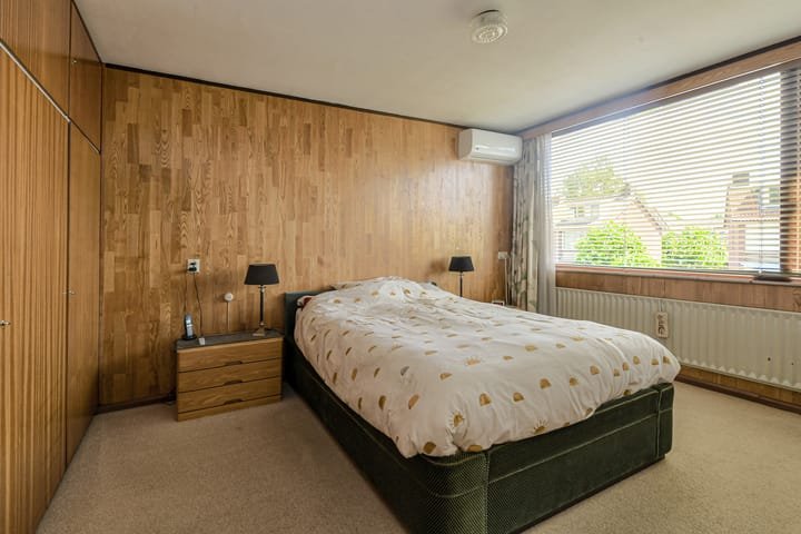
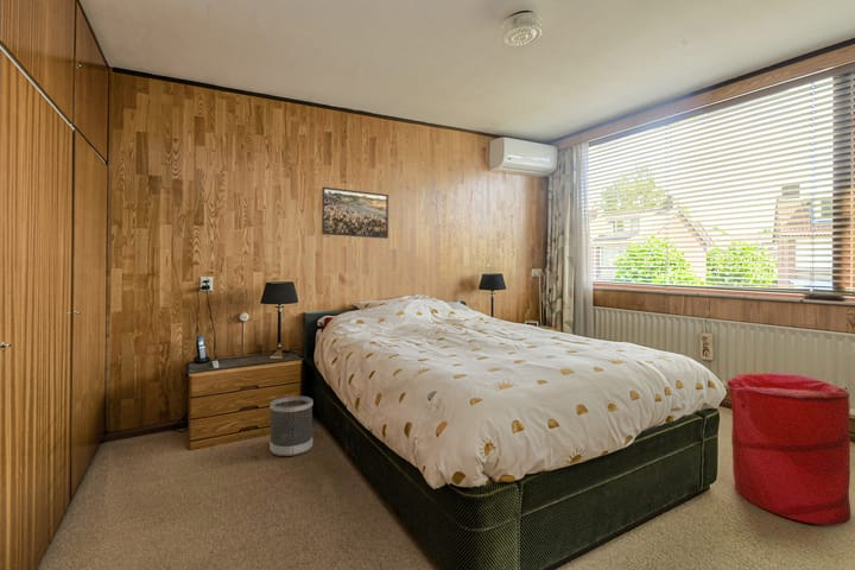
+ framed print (356, 214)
+ laundry hamper (785, 439)
+ wastebasket (291, 424)
